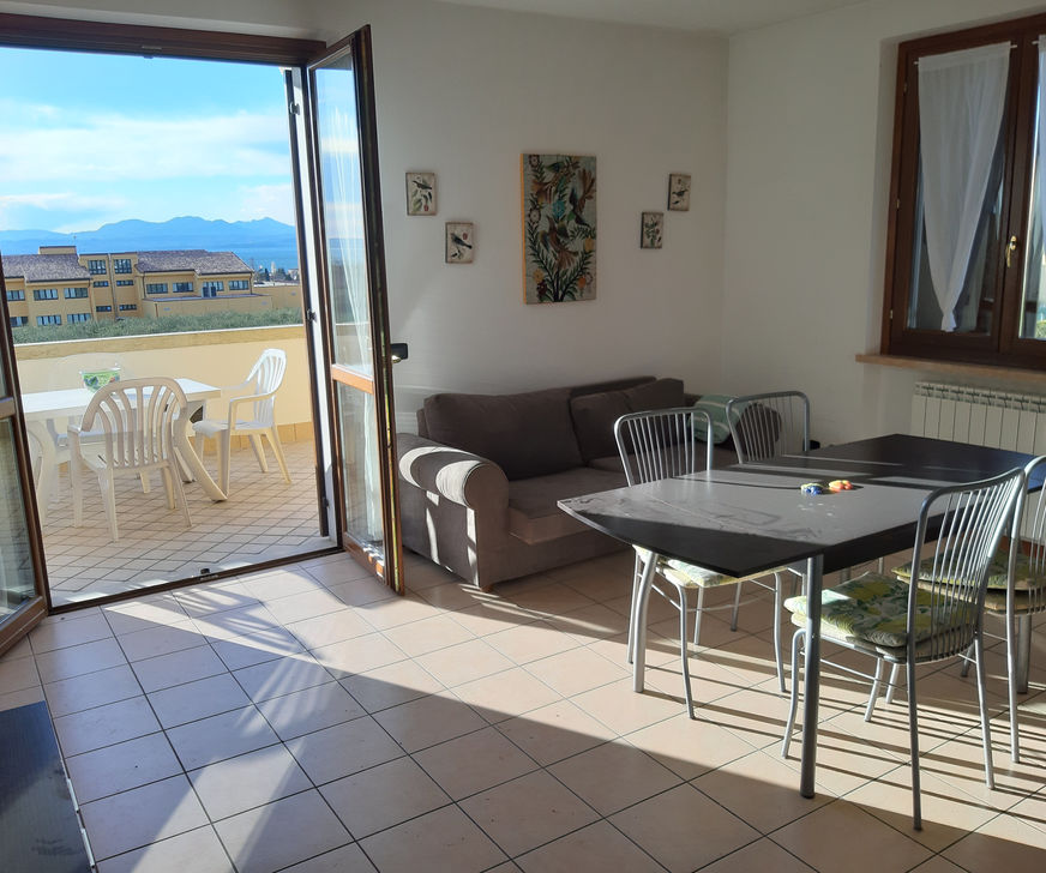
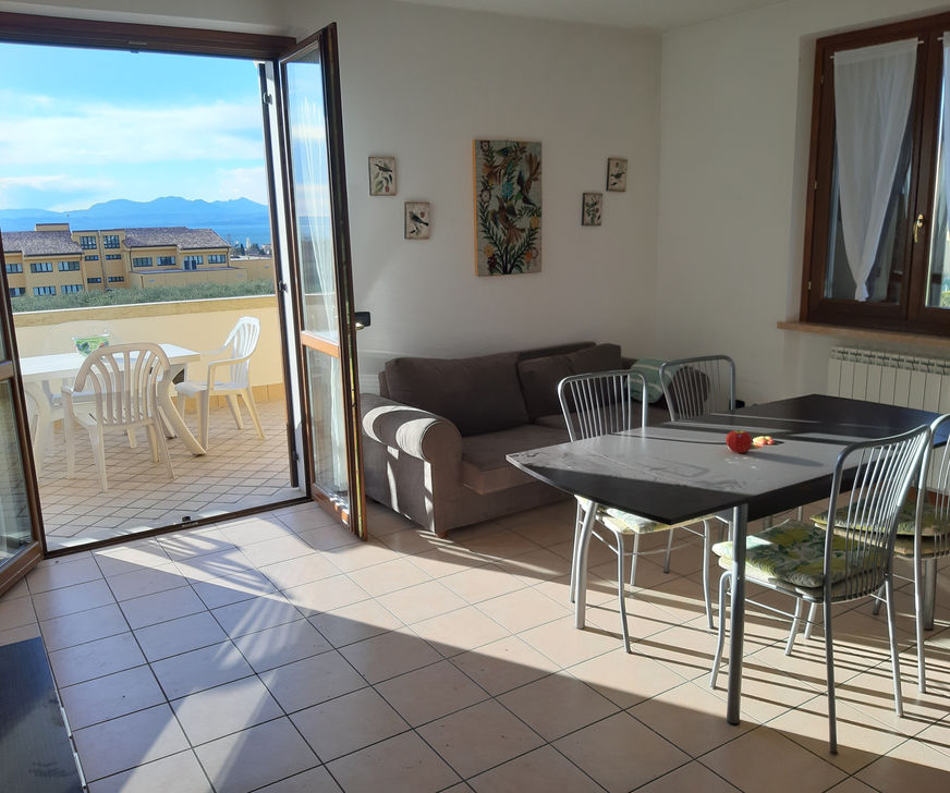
+ fruit (739, 440)
